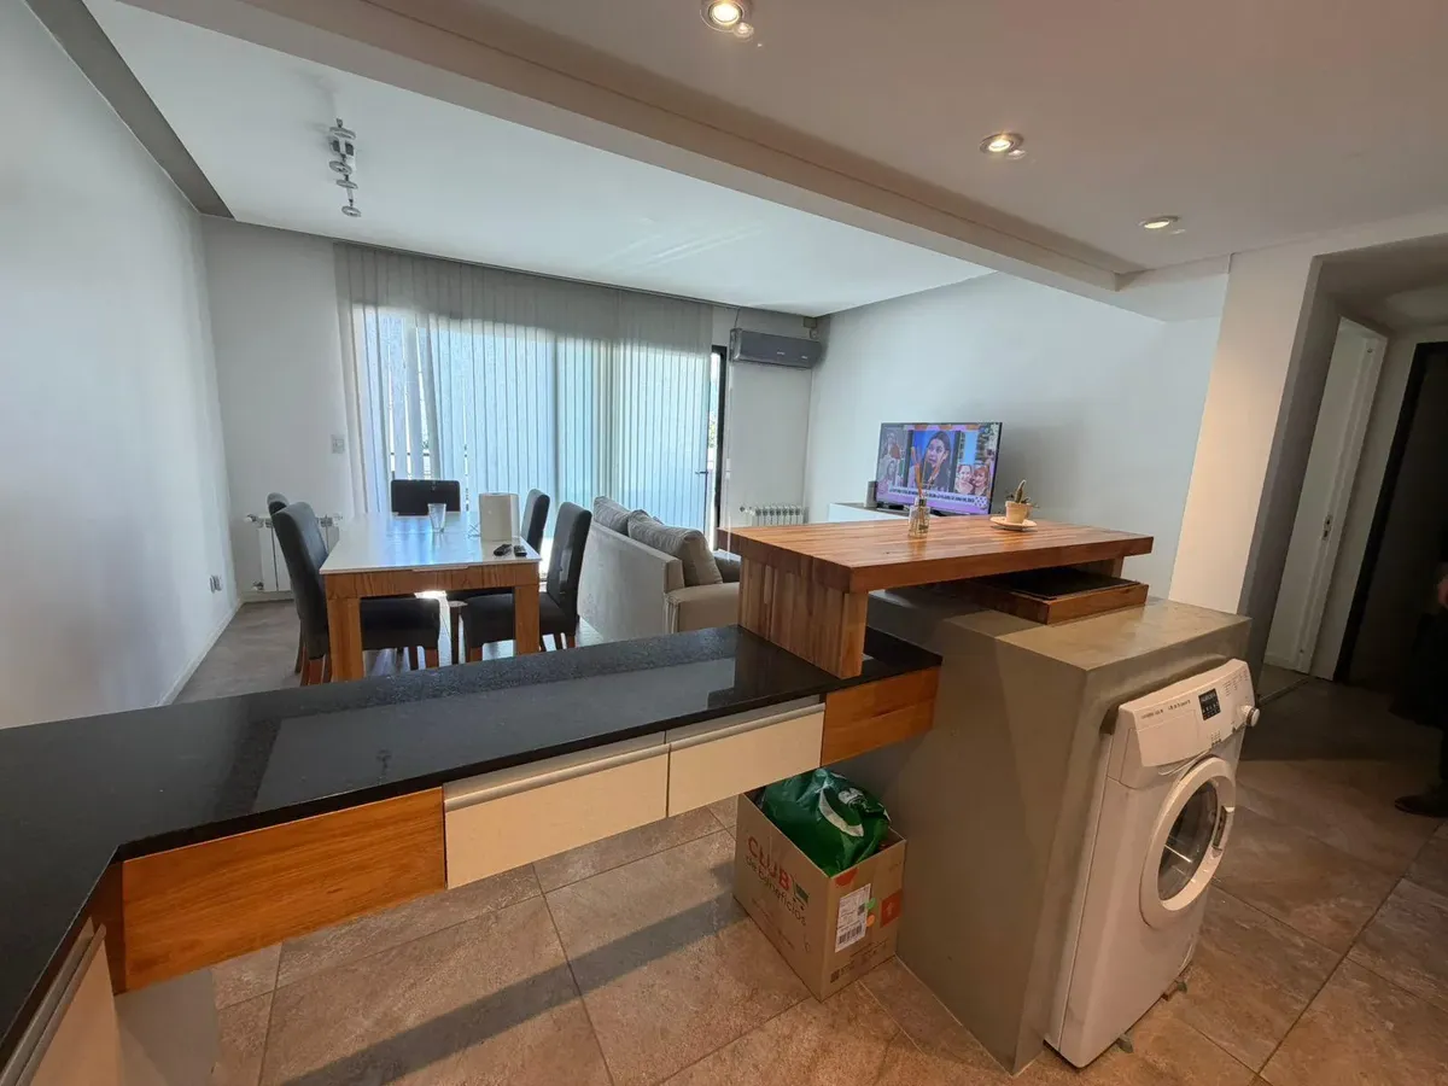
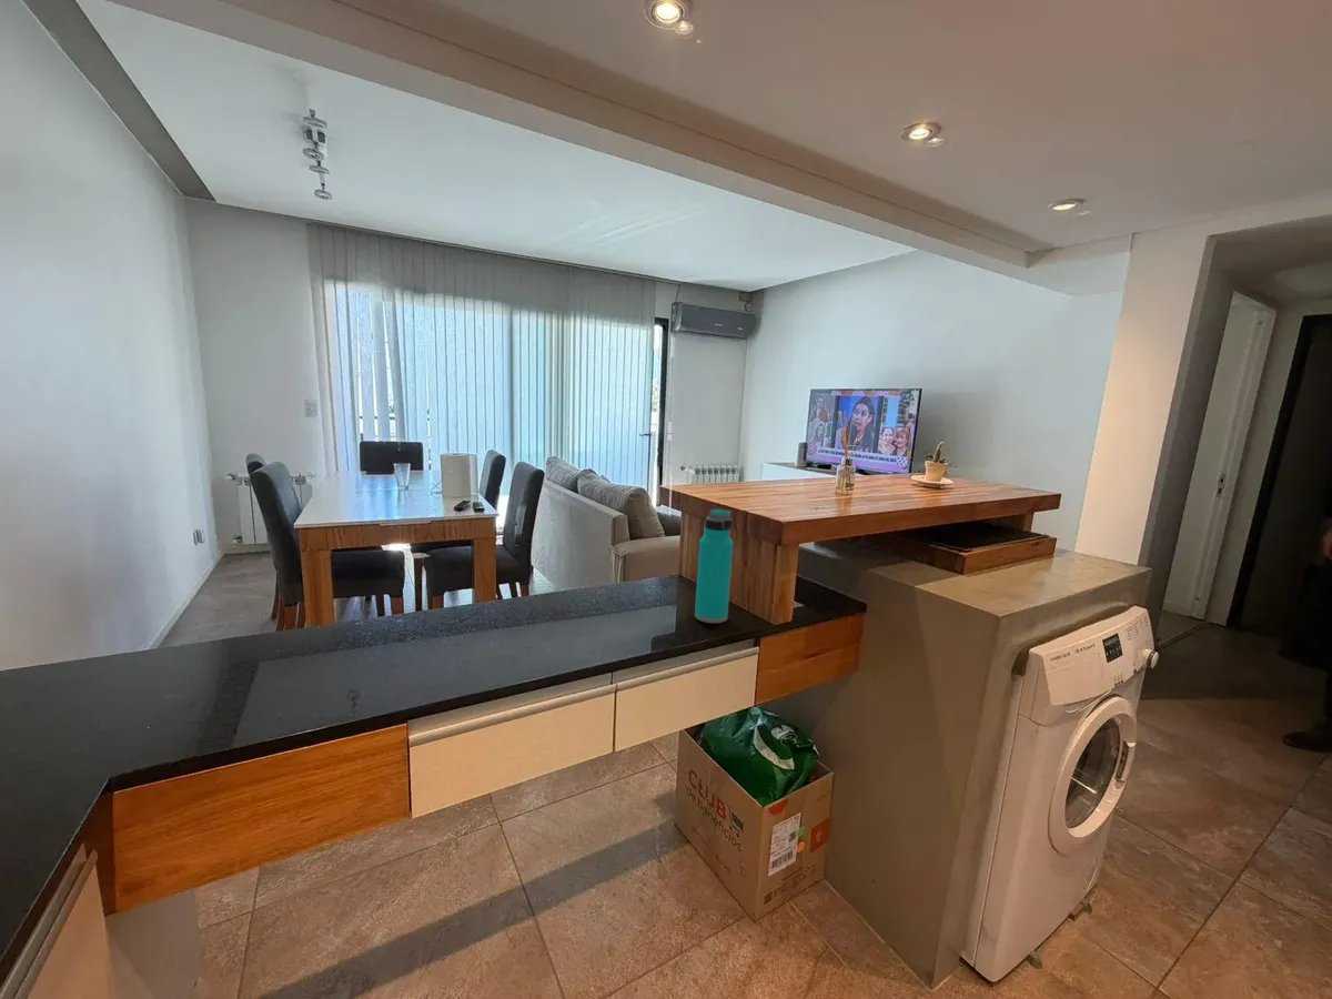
+ water bottle (714, 564)
